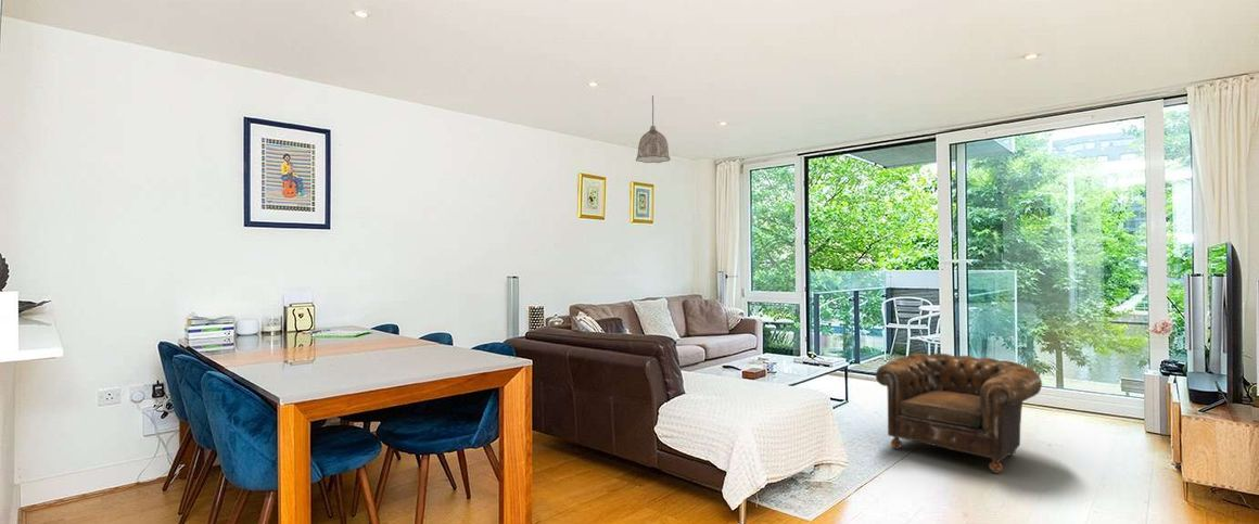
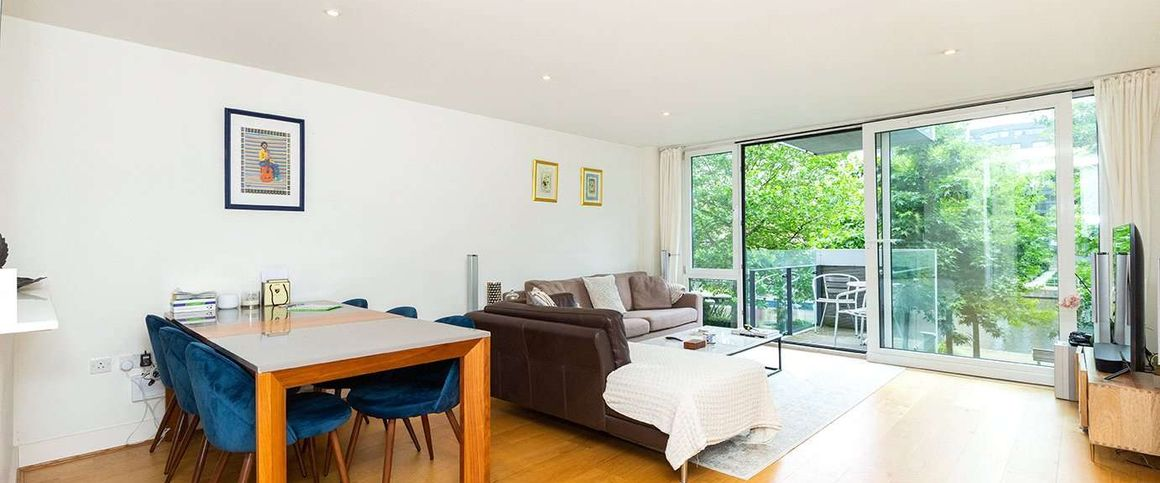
- armchair (961, 405)
- pendant lamp (652, 127)
